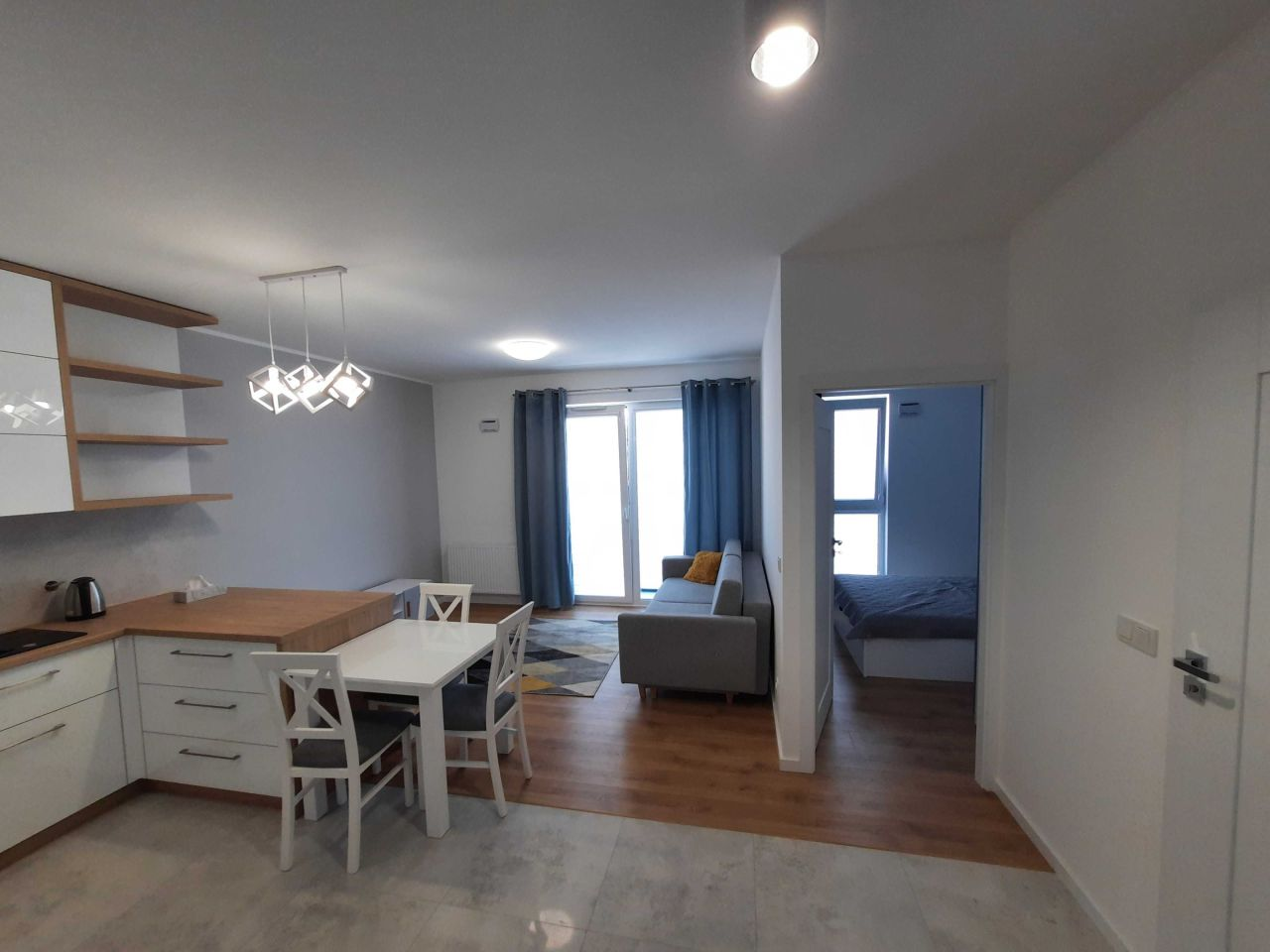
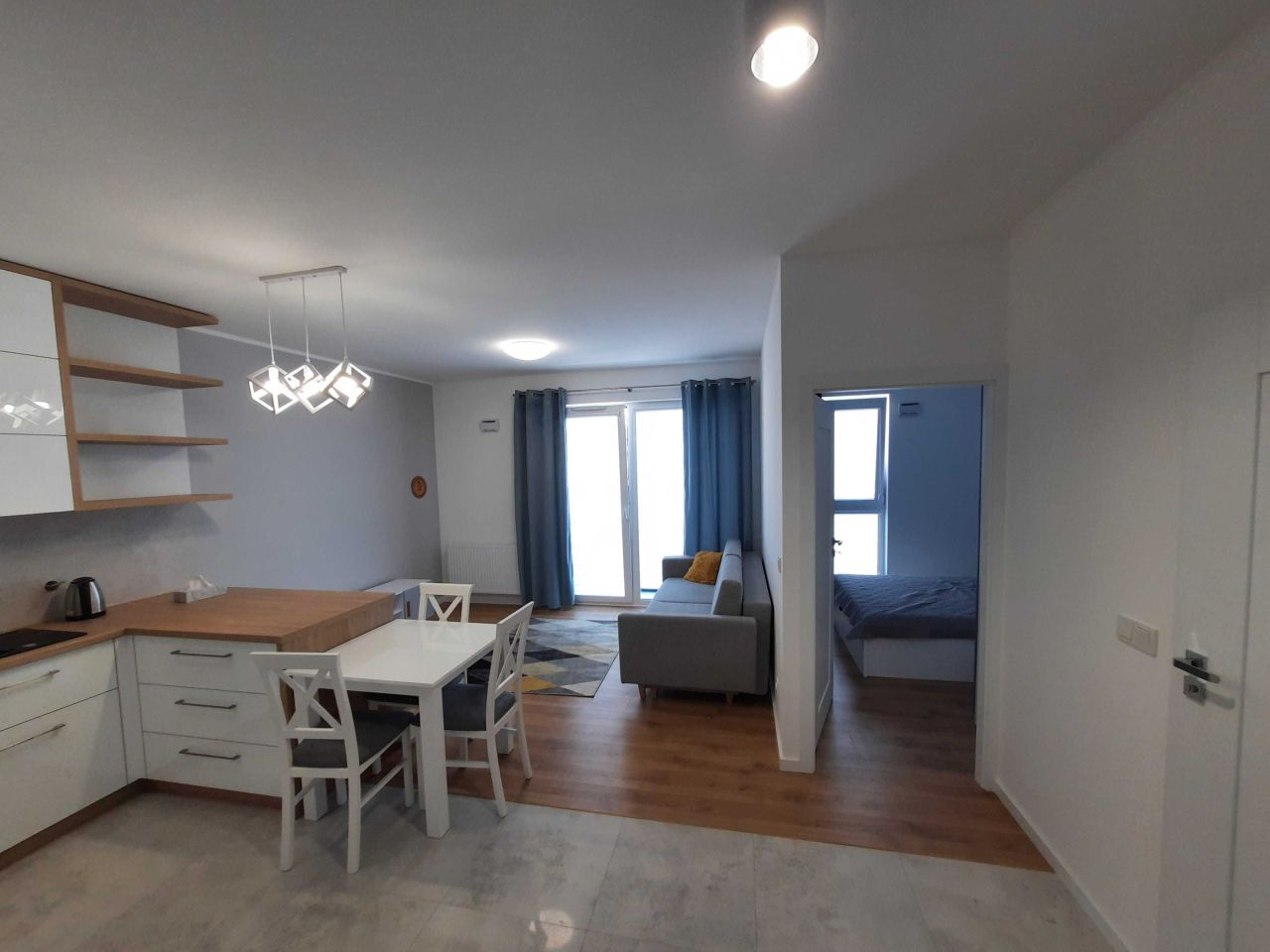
+ decorative plate (418, 487)
